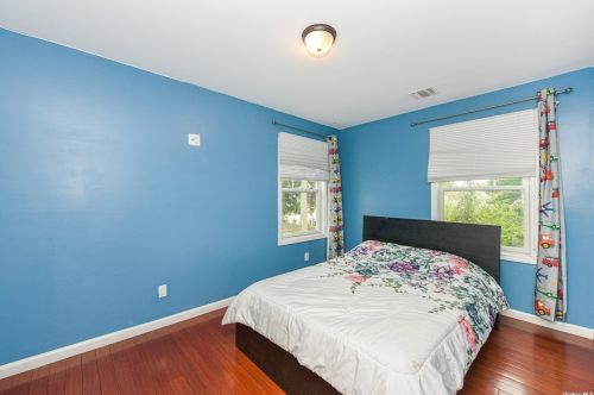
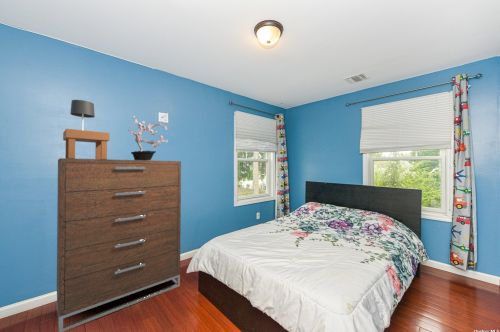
+ dresser (123, 227)
+ potted plant (152, 140)
+ table lamp (86, 131)
